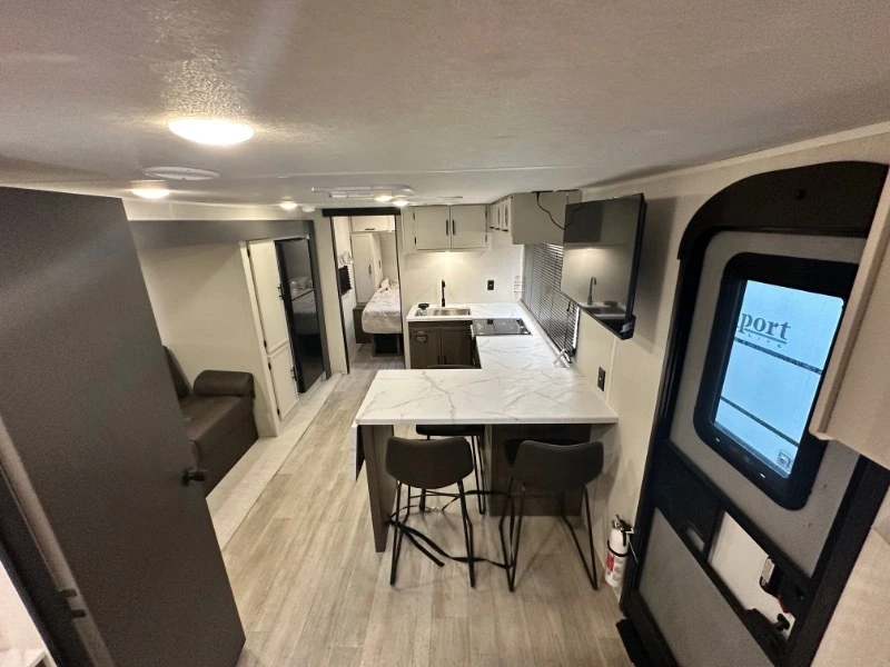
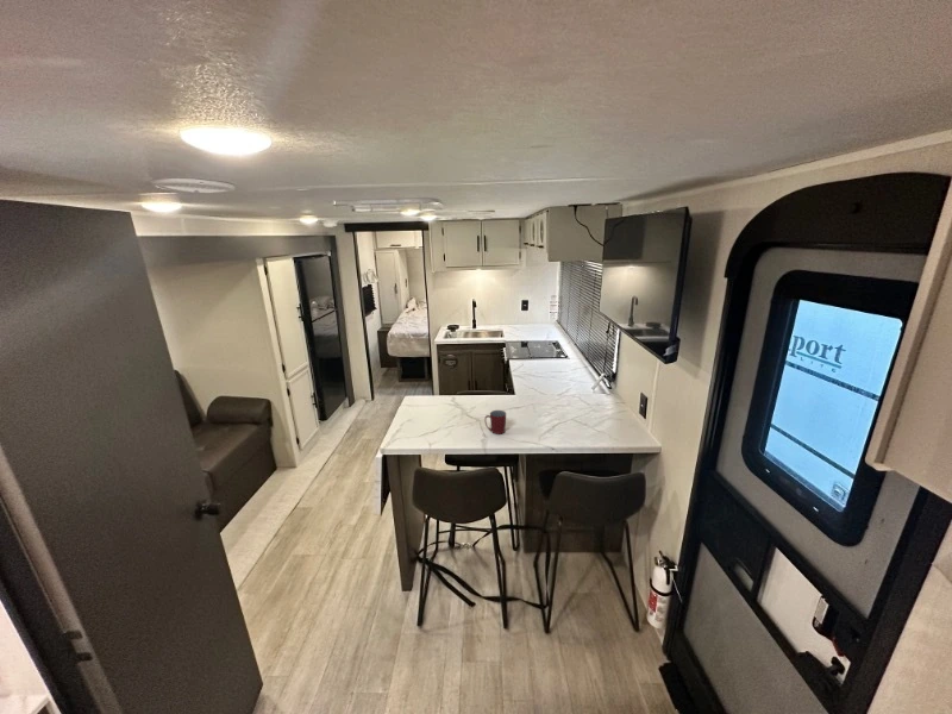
+ mug (495, 422)
